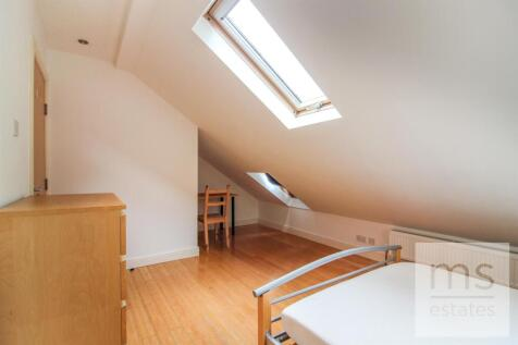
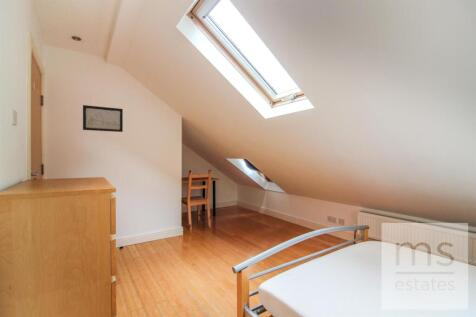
+ wall art (103, 119)
